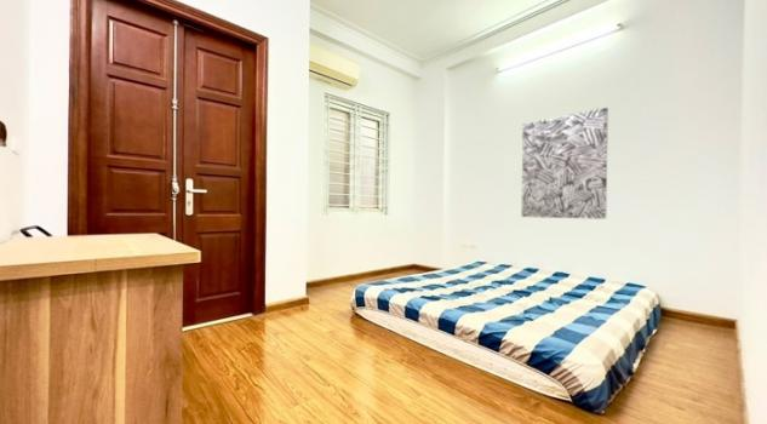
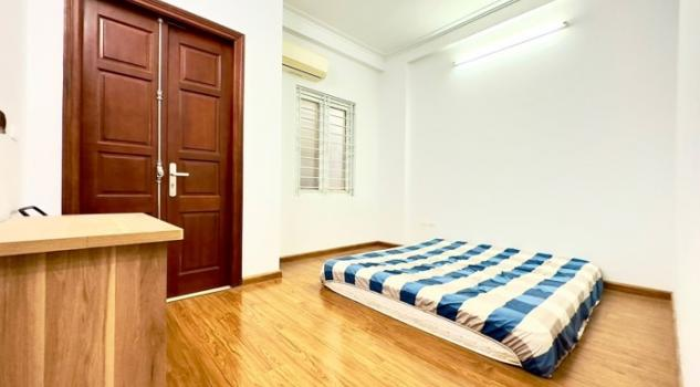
- wall art (560, 167)
